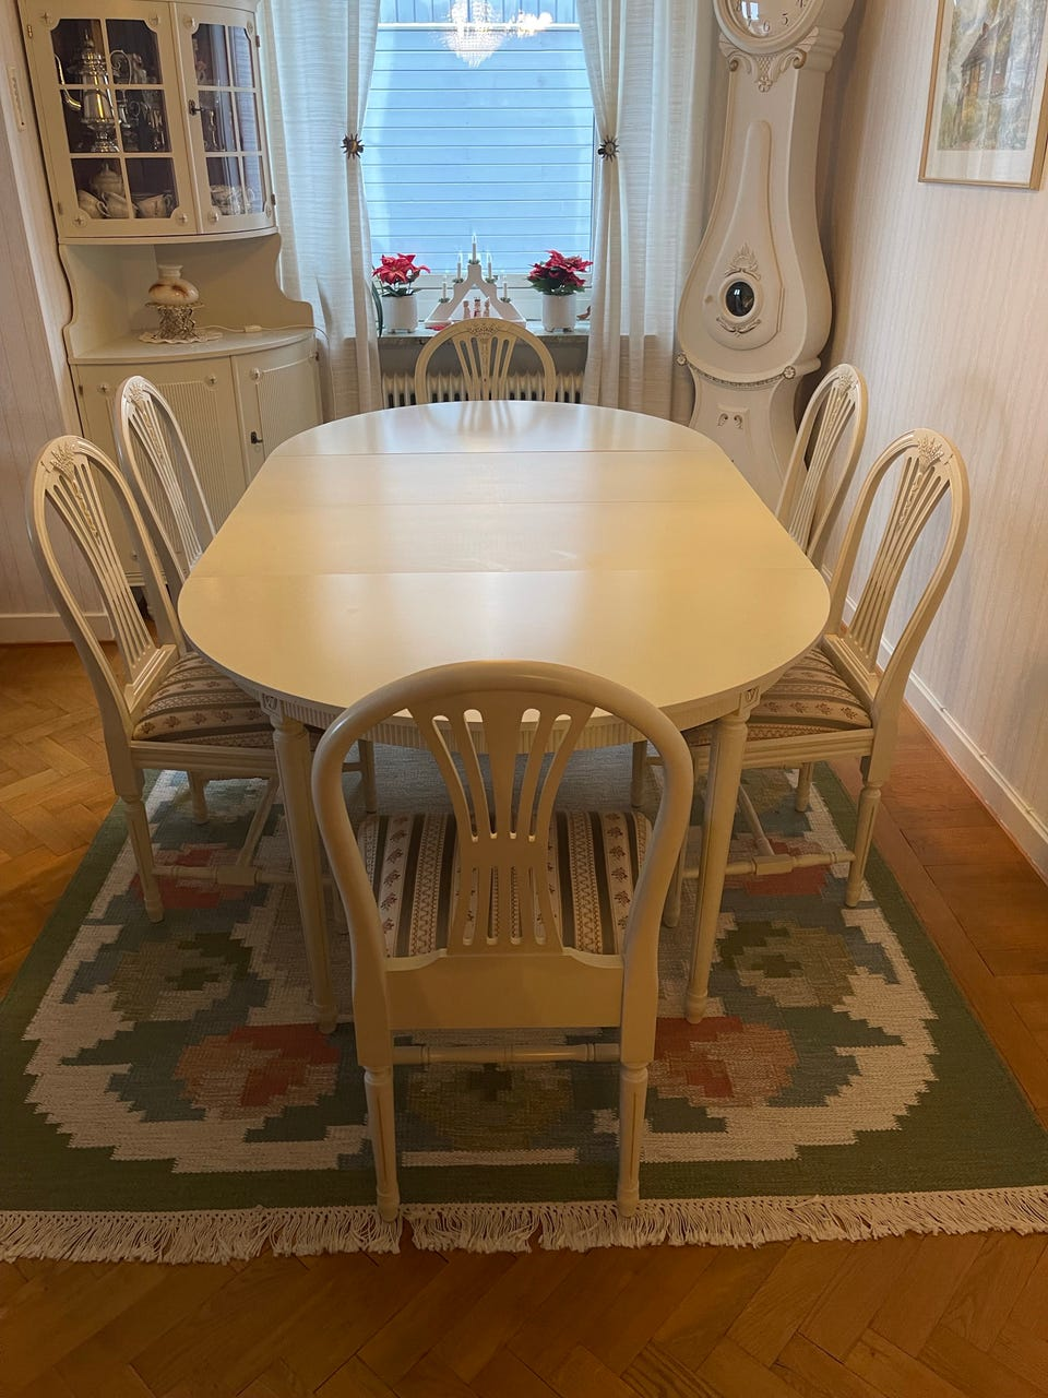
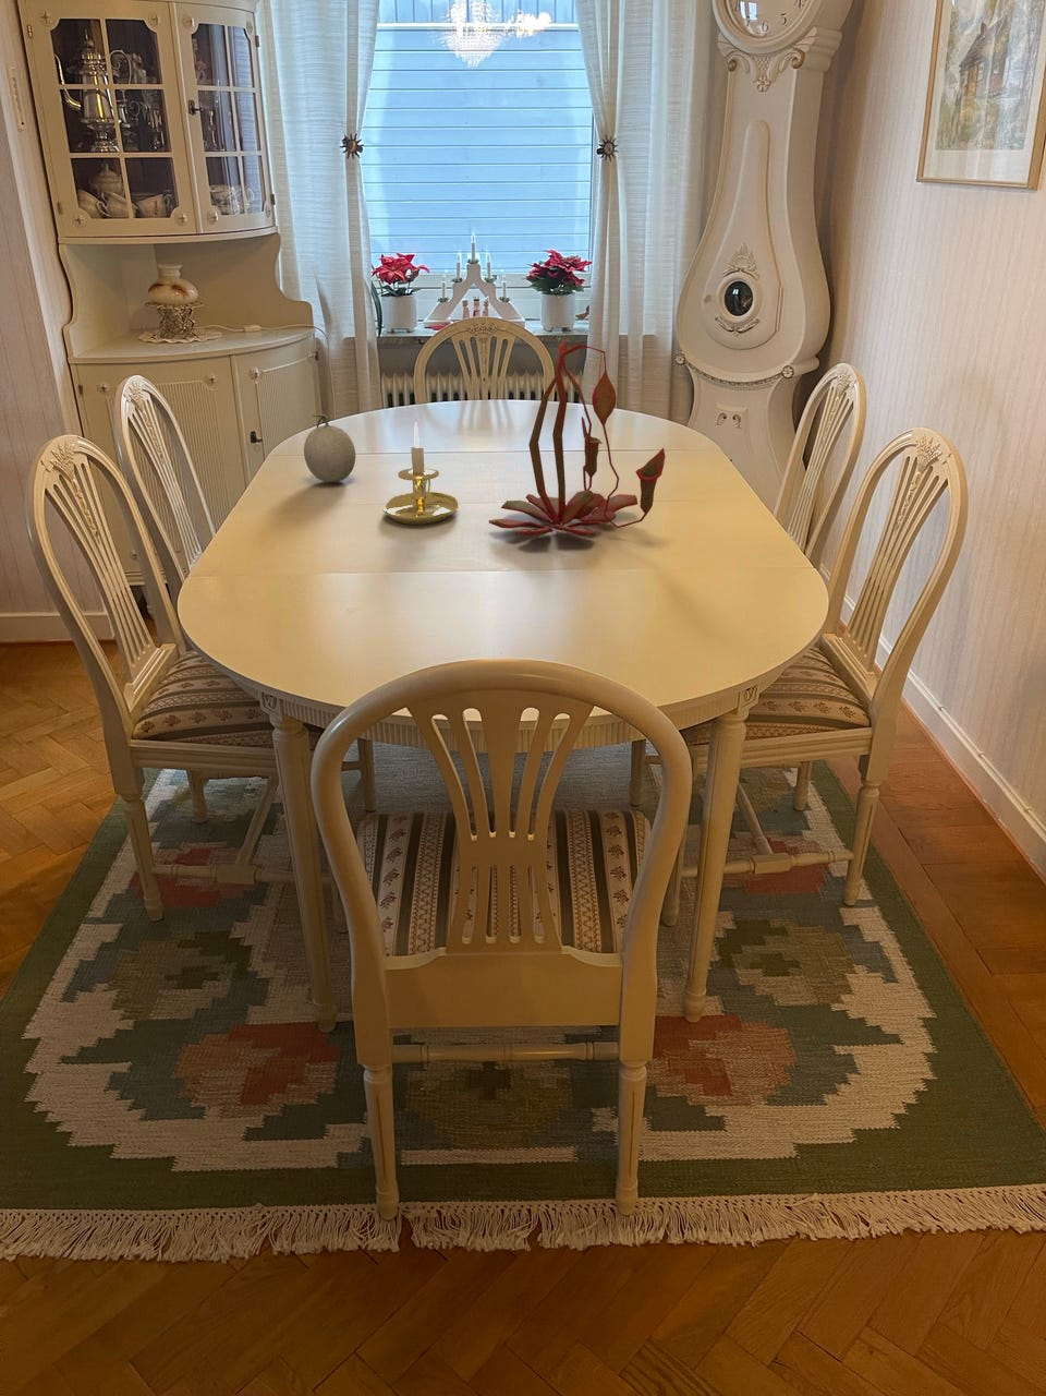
+ candle holder (420, 467)
+ fruit (327, 445)
+ plant (583, 434)
